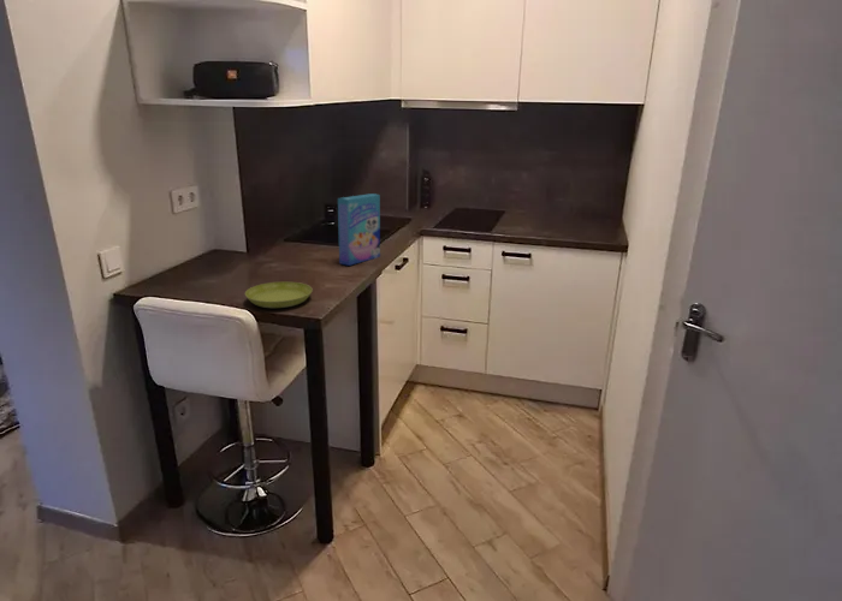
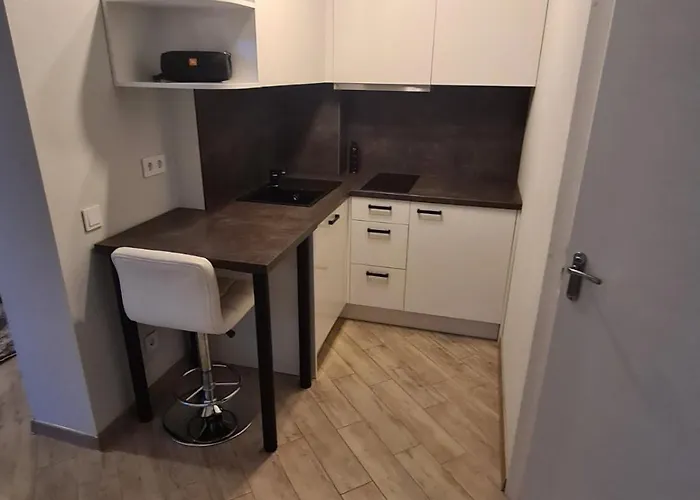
- saucer (279, 294)
- cereal box (360, 228)
